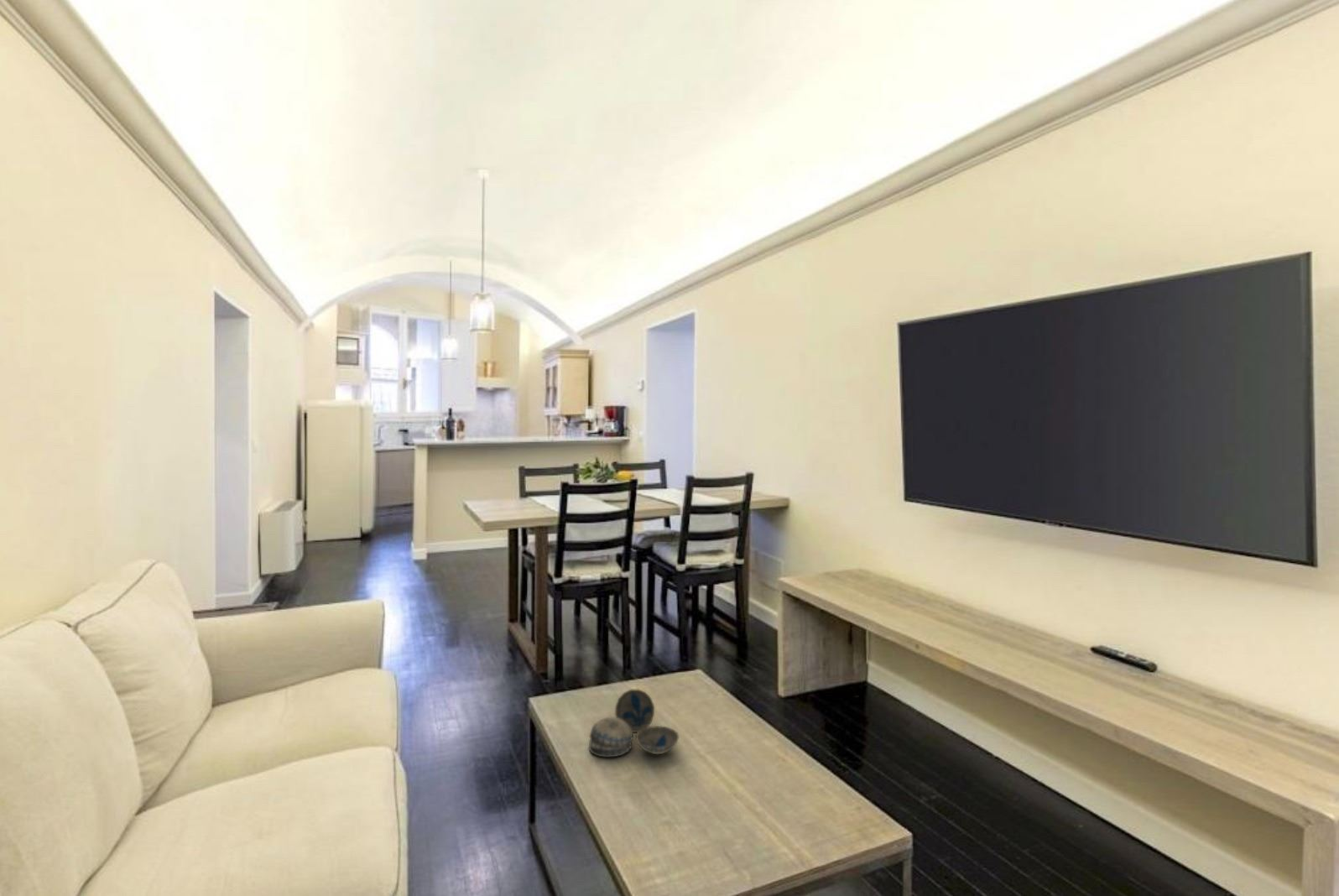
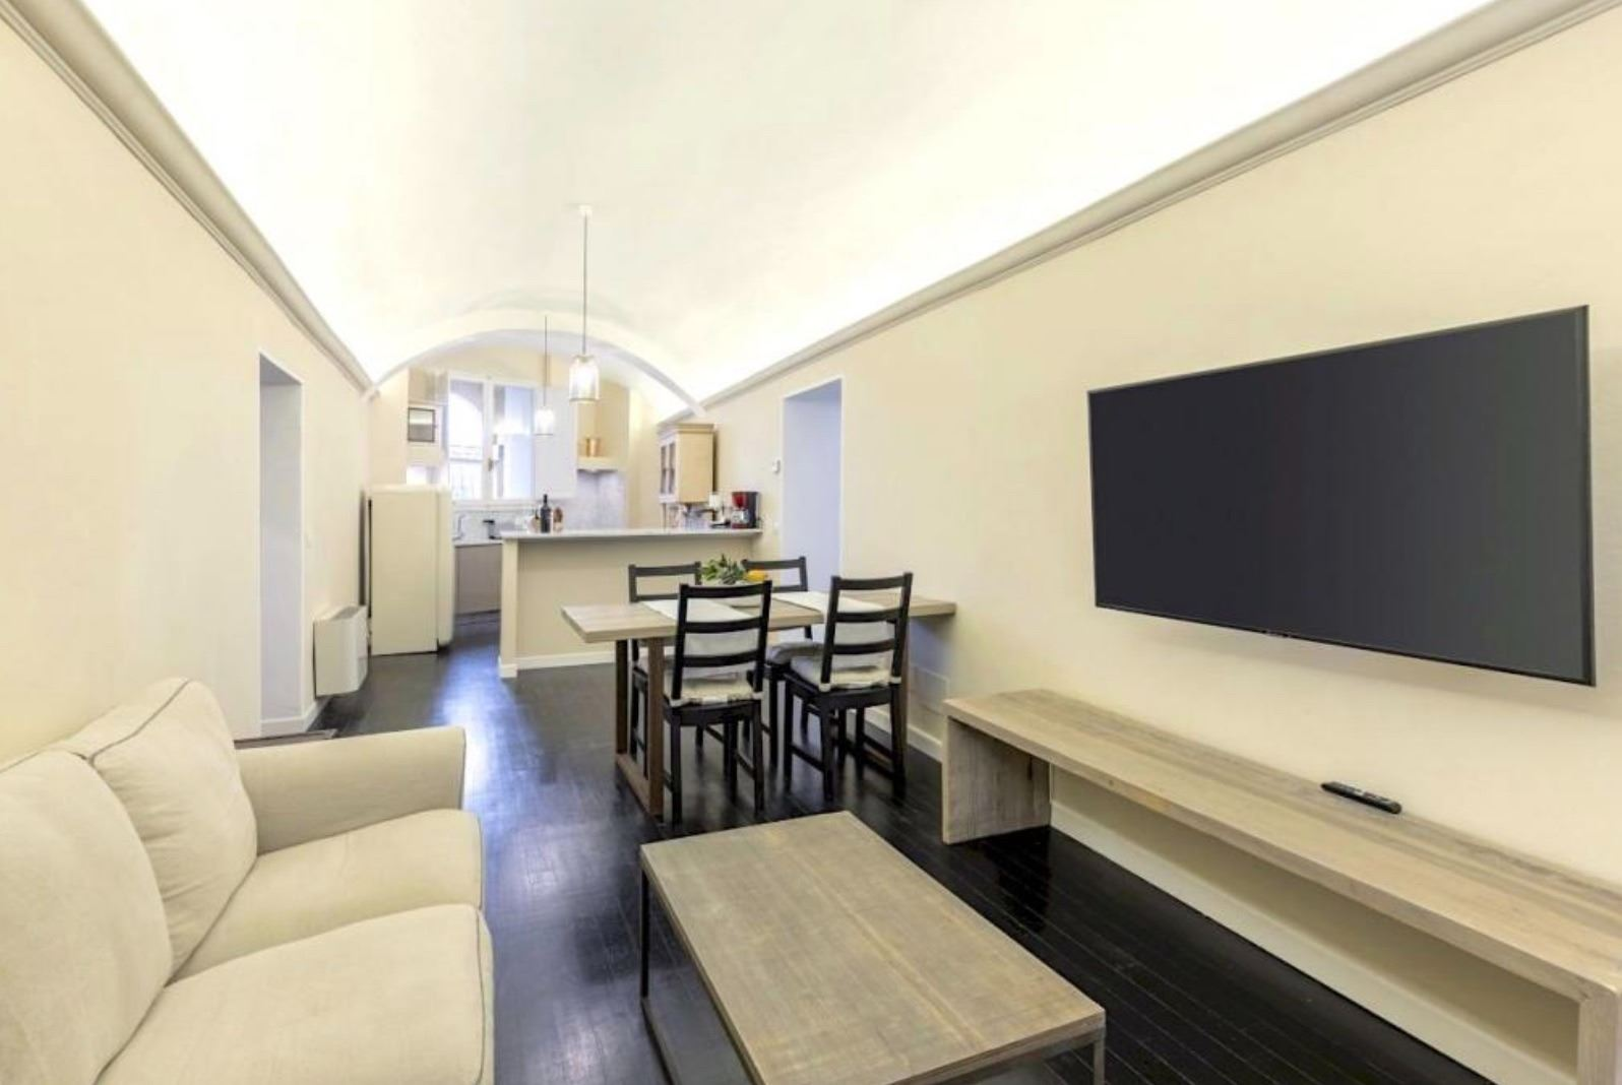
- decorative bowl (630, 723)
